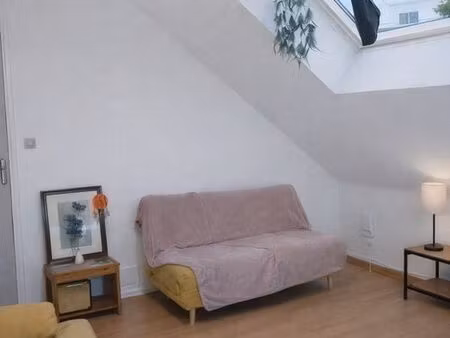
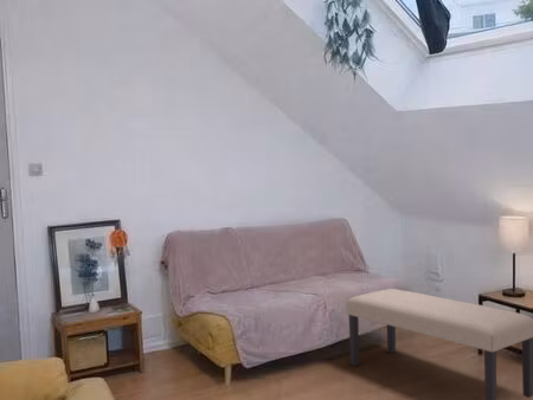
+ bench (434, 336)
